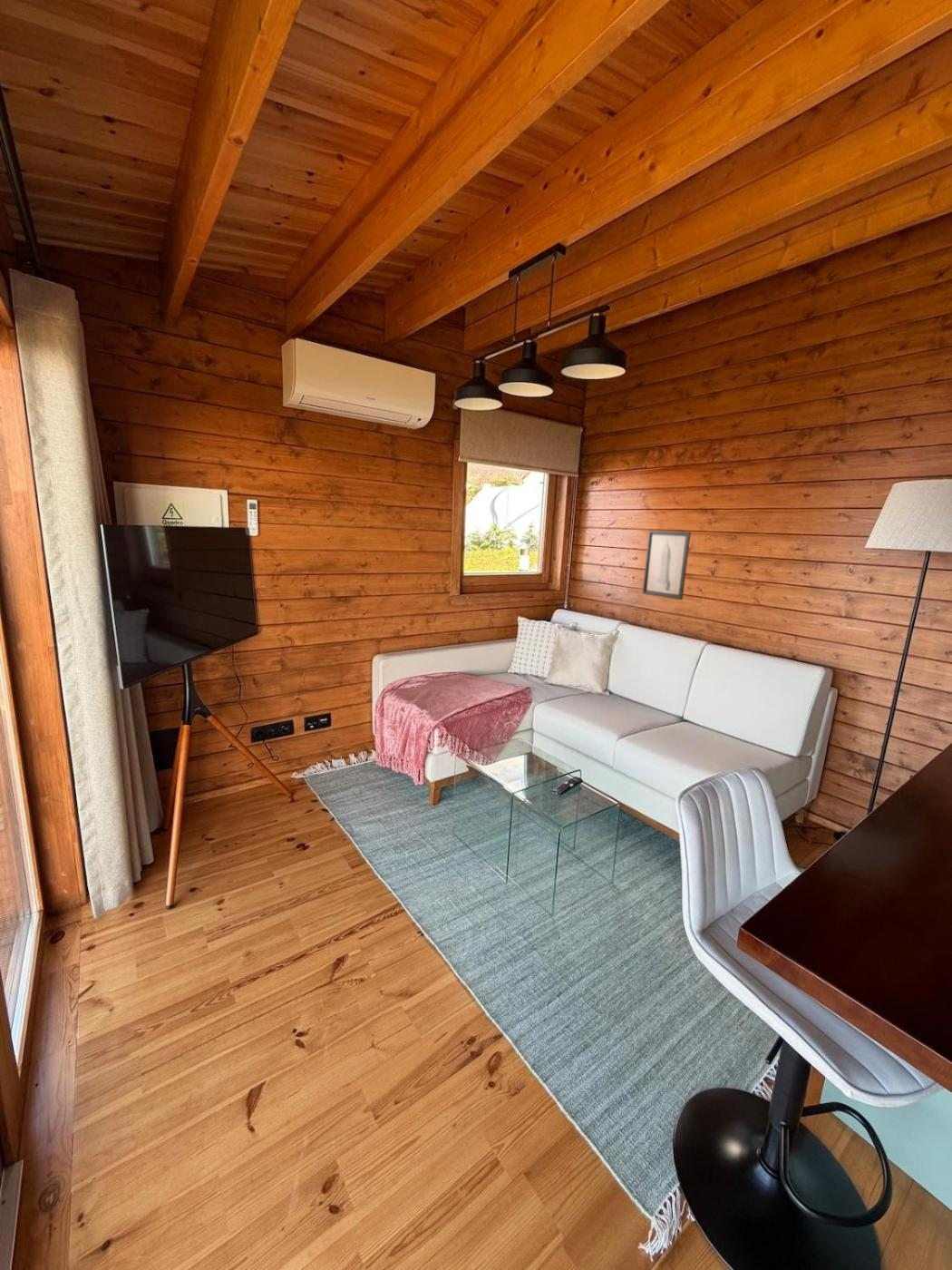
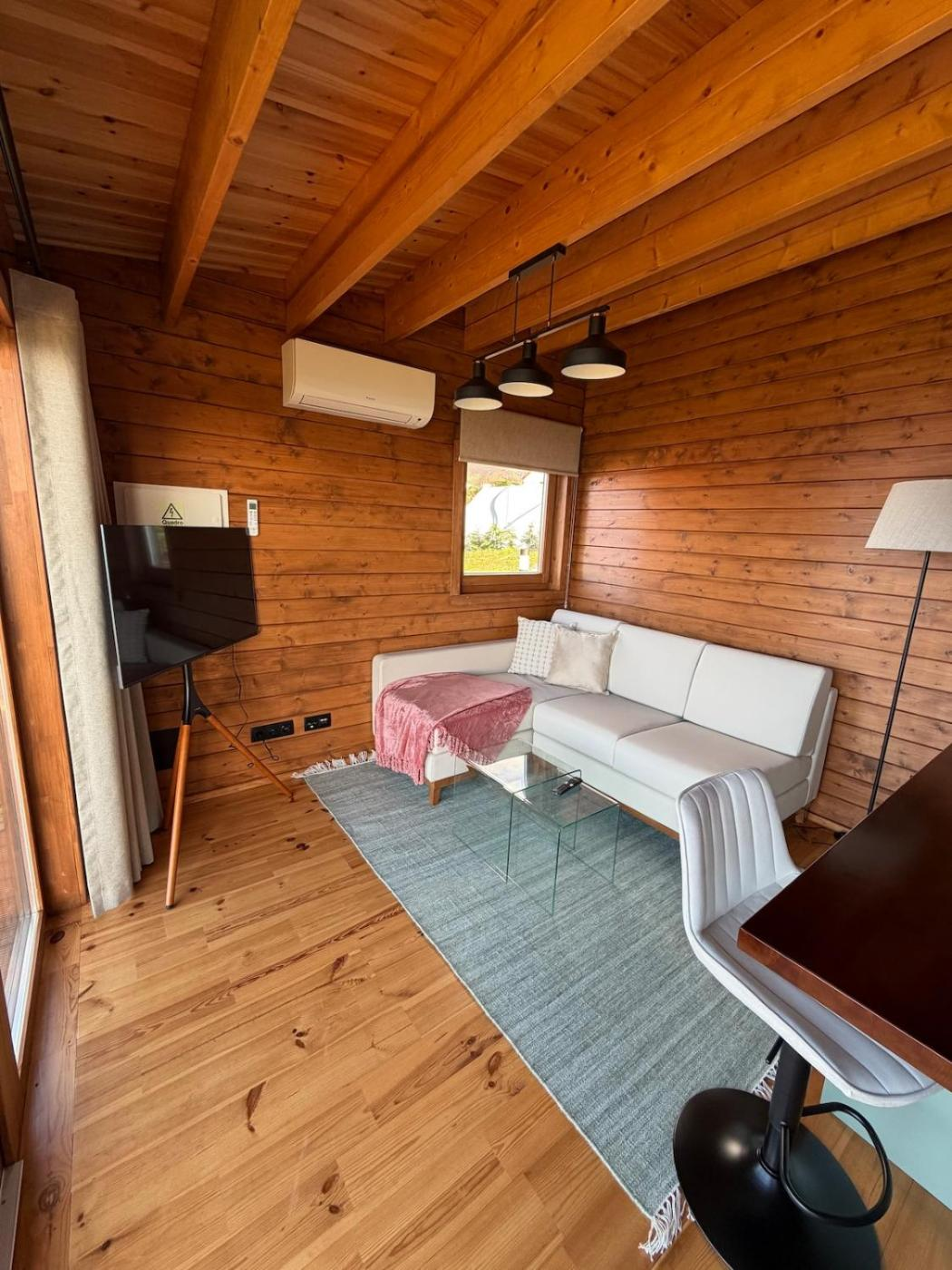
- wall art (665, 564)
